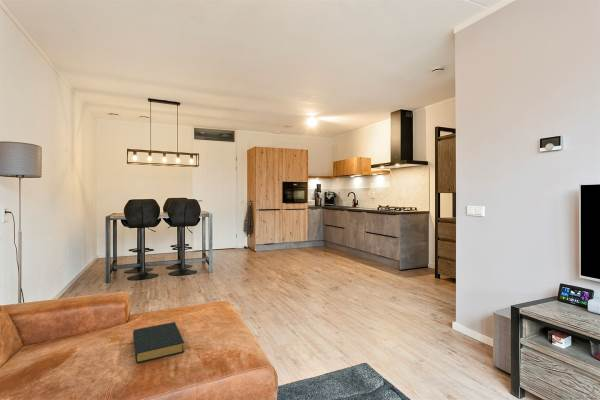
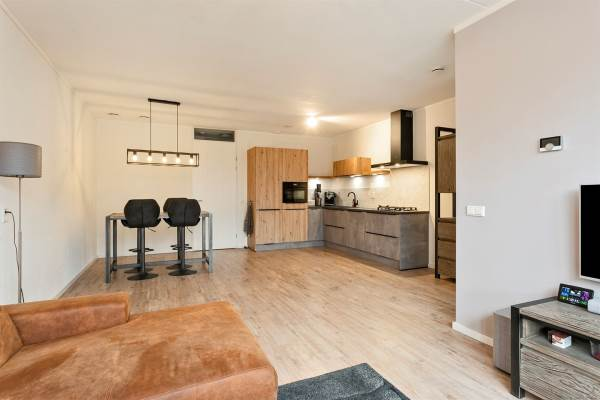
- hardback book (157, 340)
